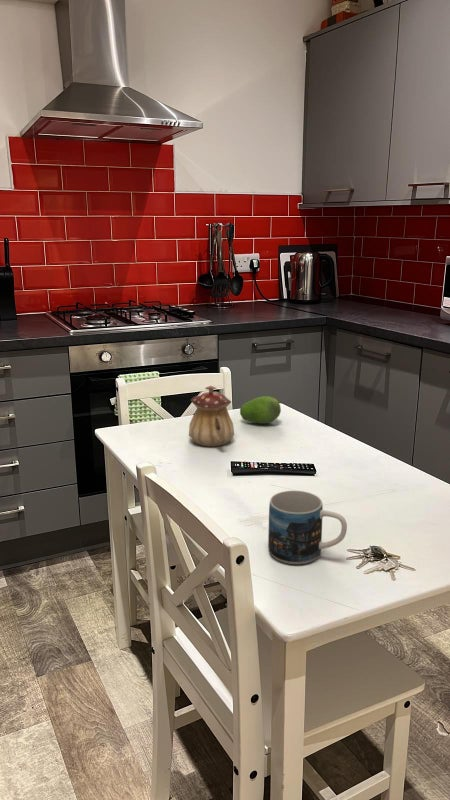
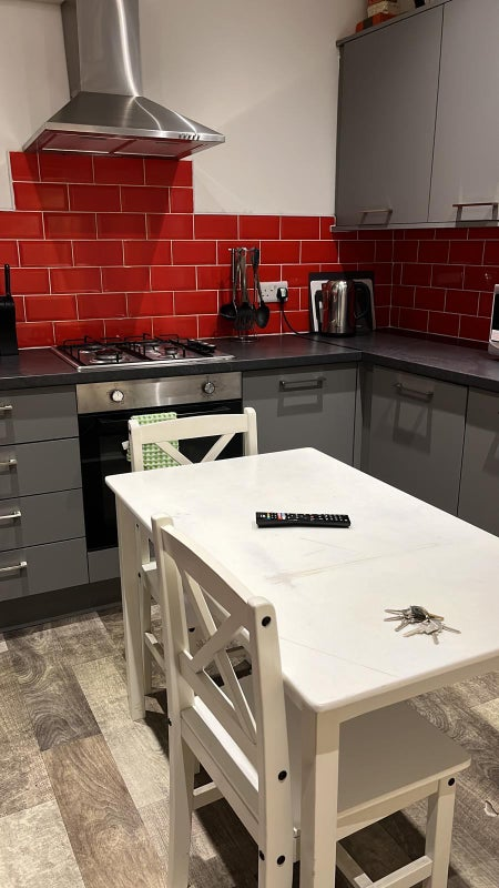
- fruit (260, 409)
- mug (307, 529)
- teapot (212, 414)
